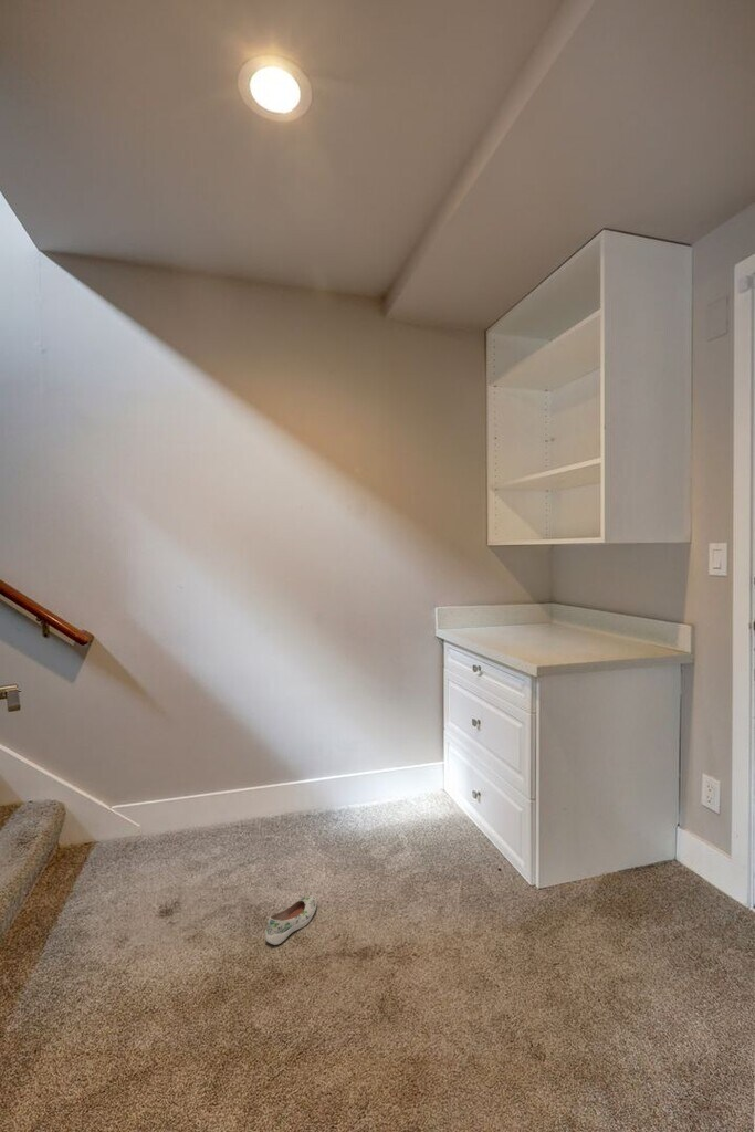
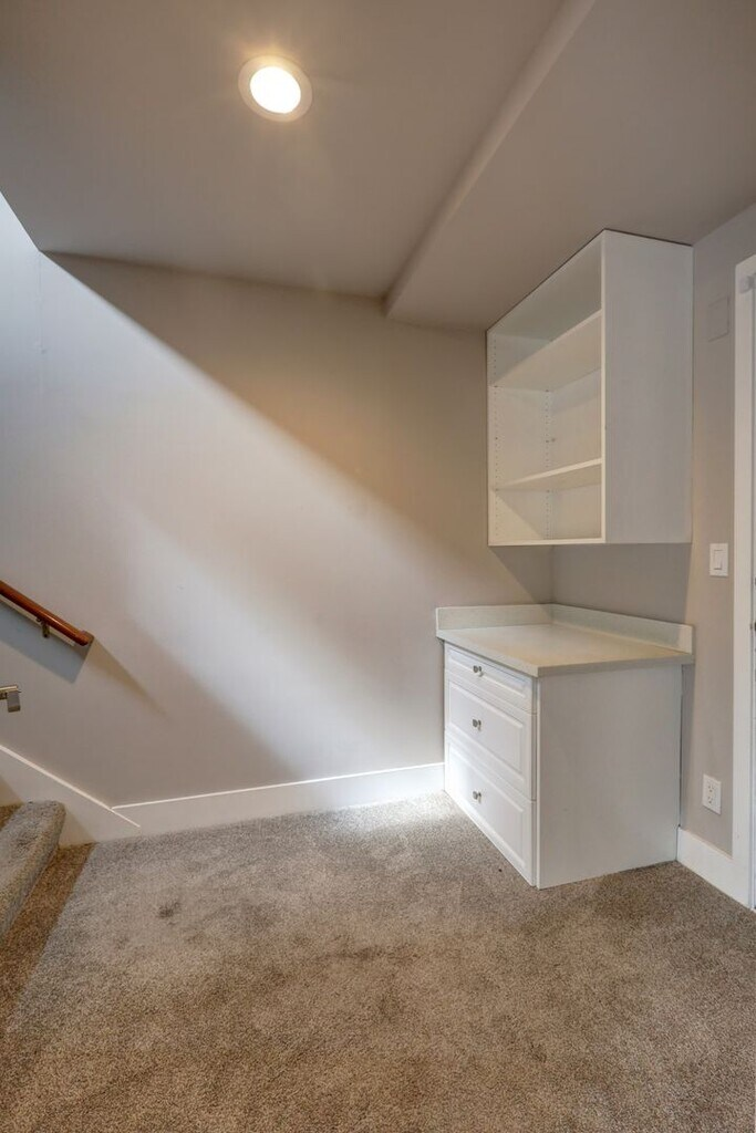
- shoe (293, 912)
